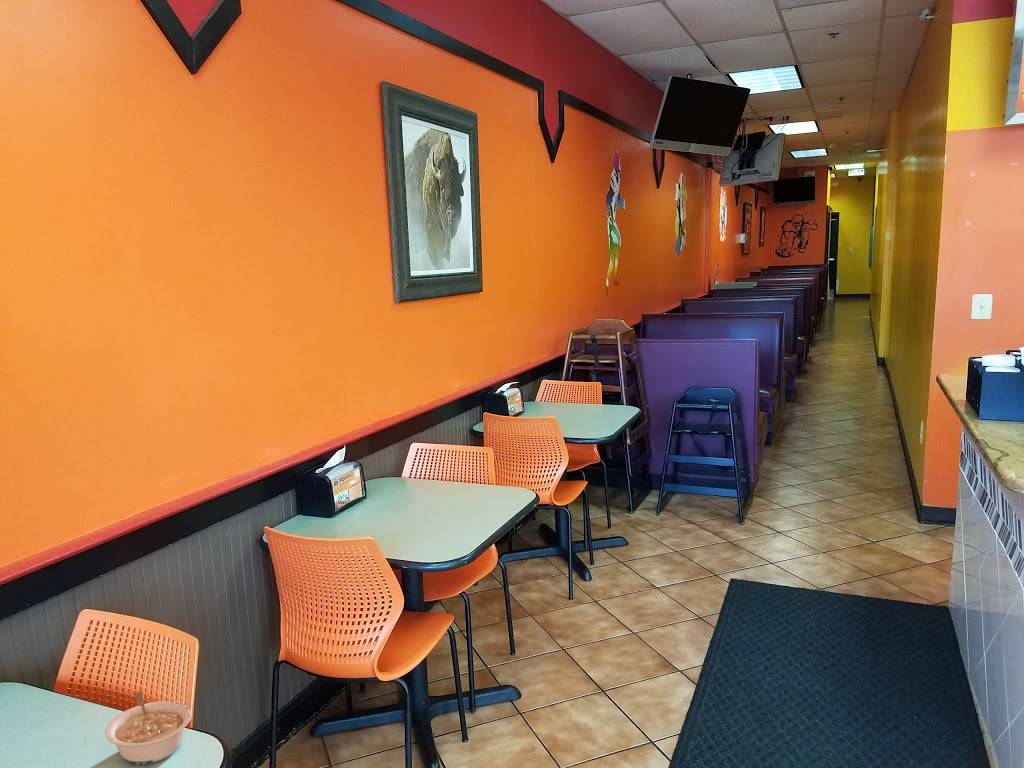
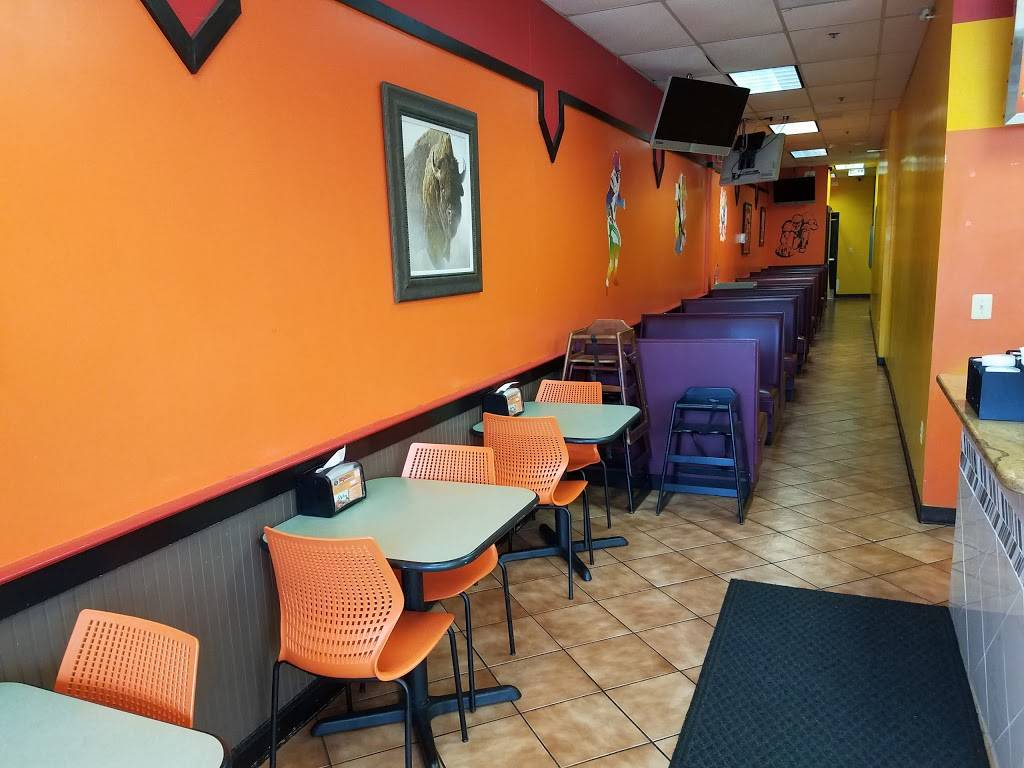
- legume (147, 732)
